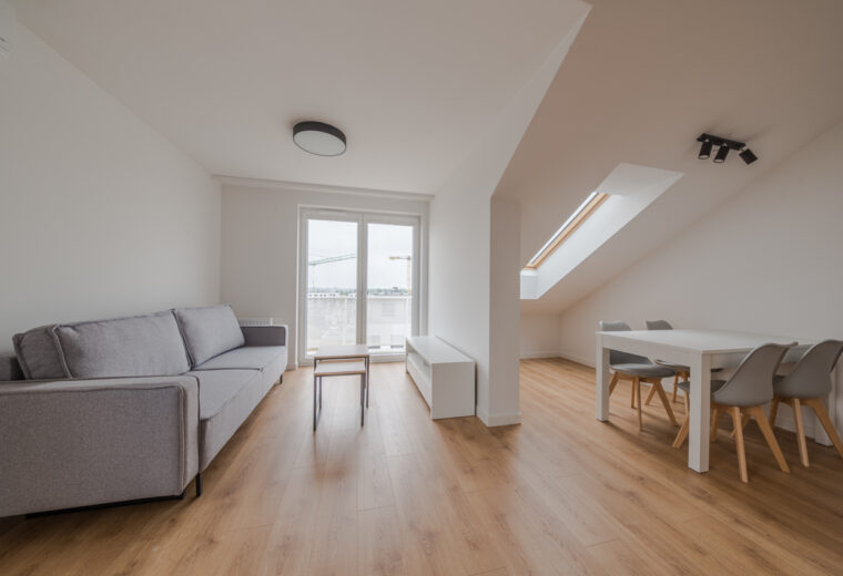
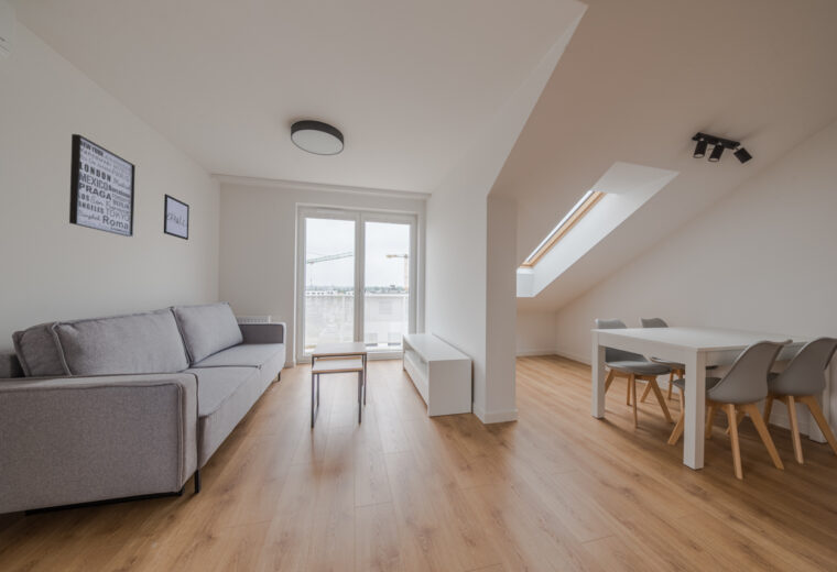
+ wall art (106, 190)
+ wall art (176, 218)
